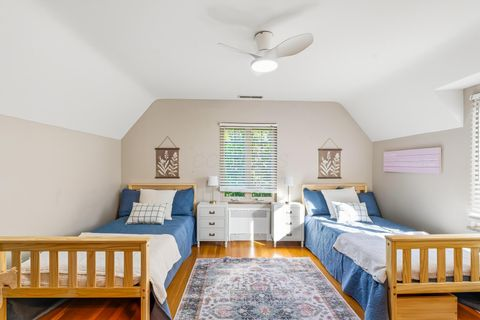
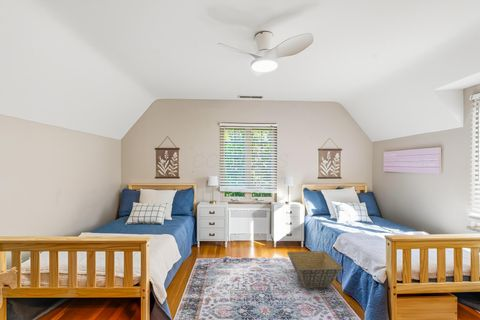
+ basket (312, 270)
